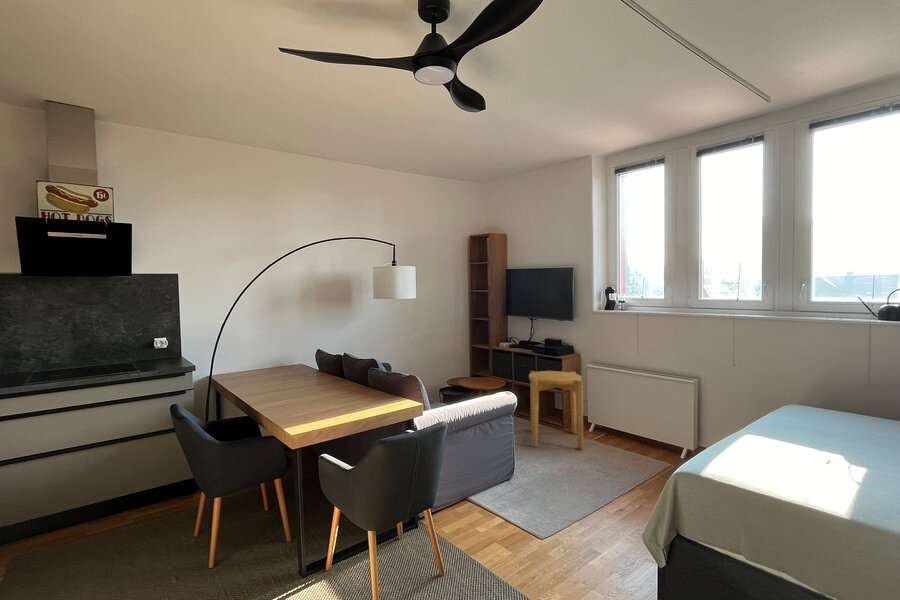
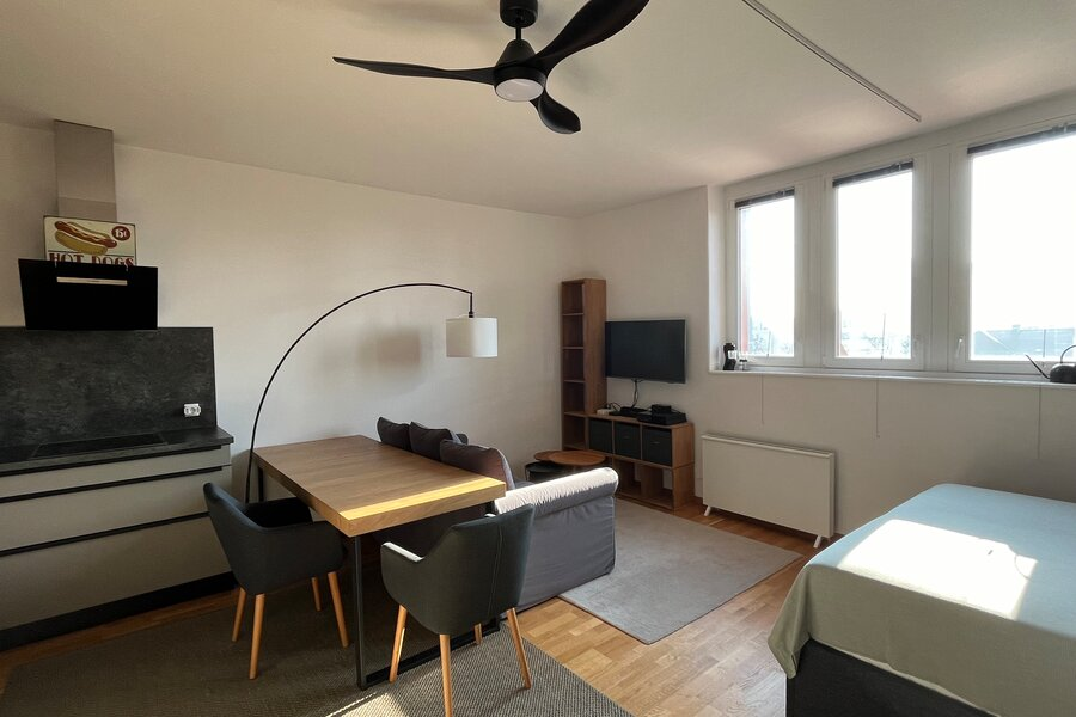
- side table (571, 407)
